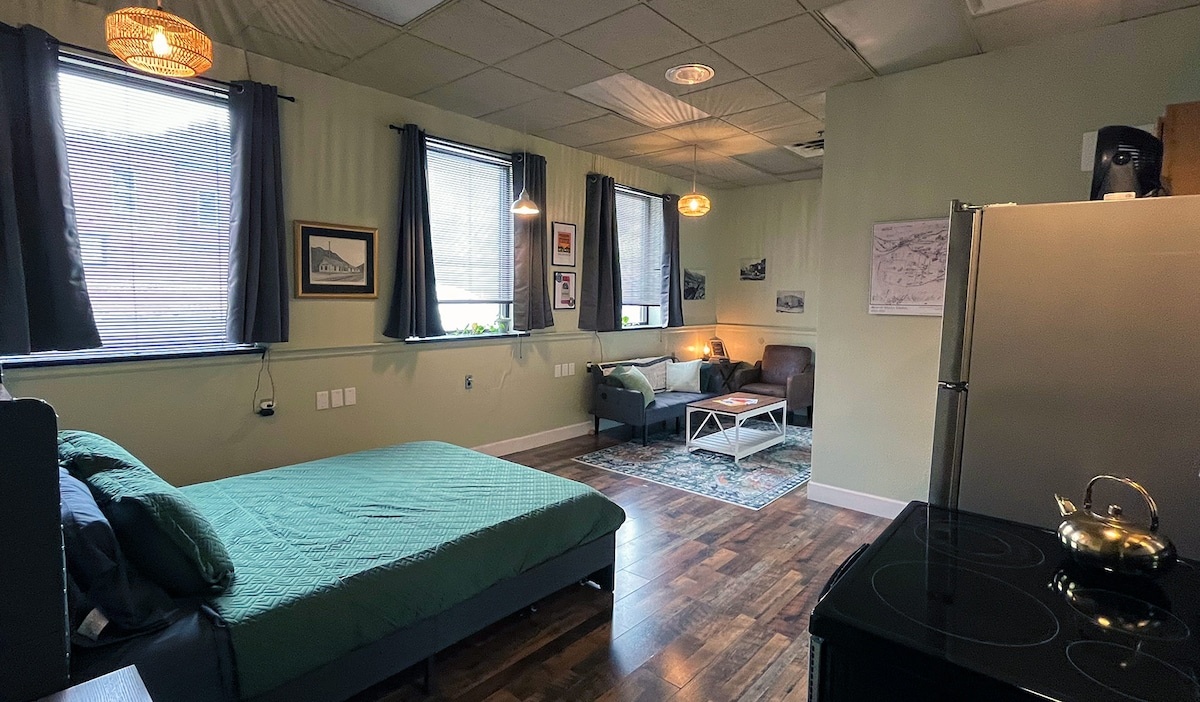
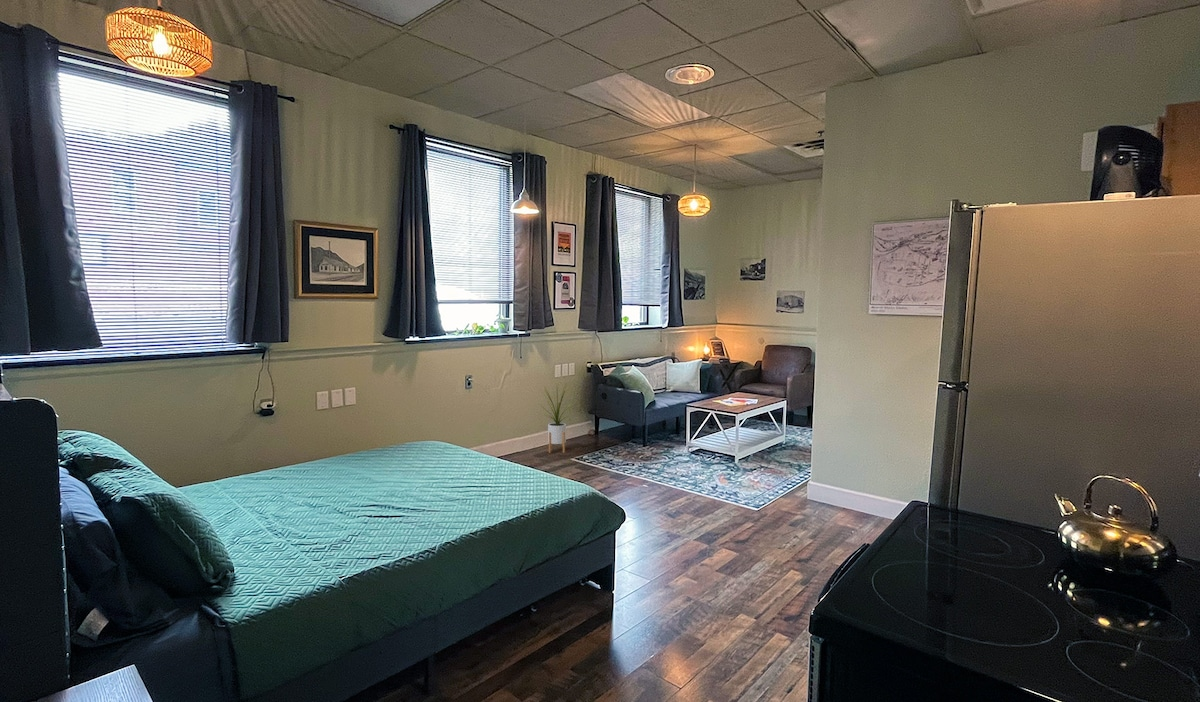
+ house plant (556, 415)
